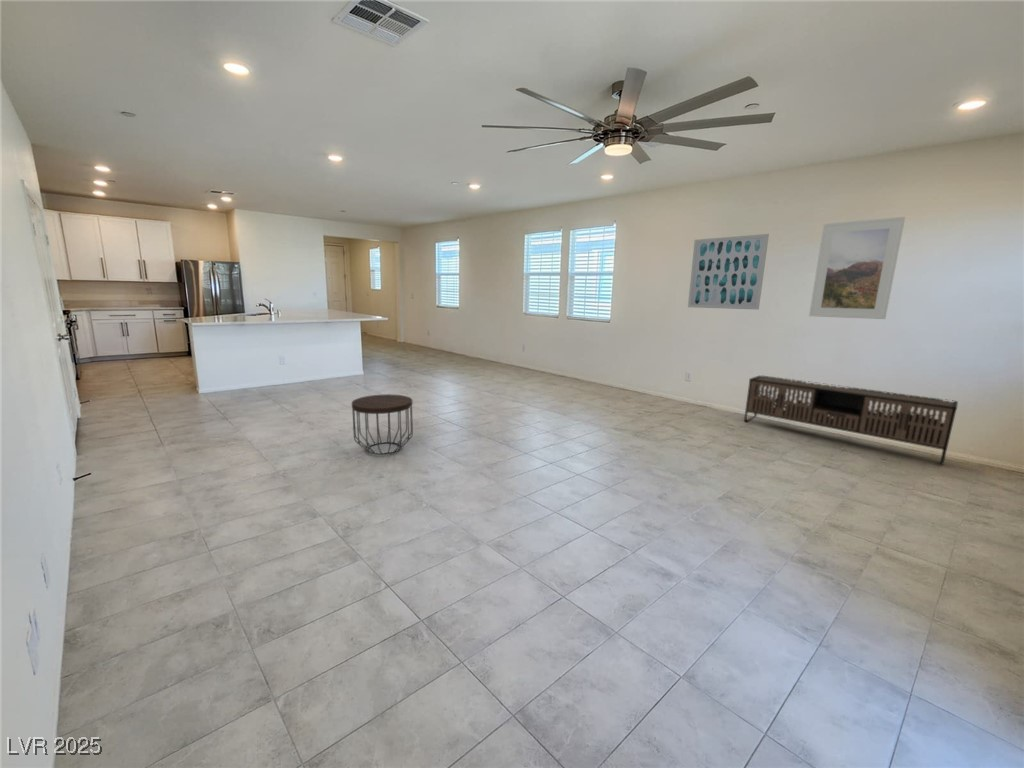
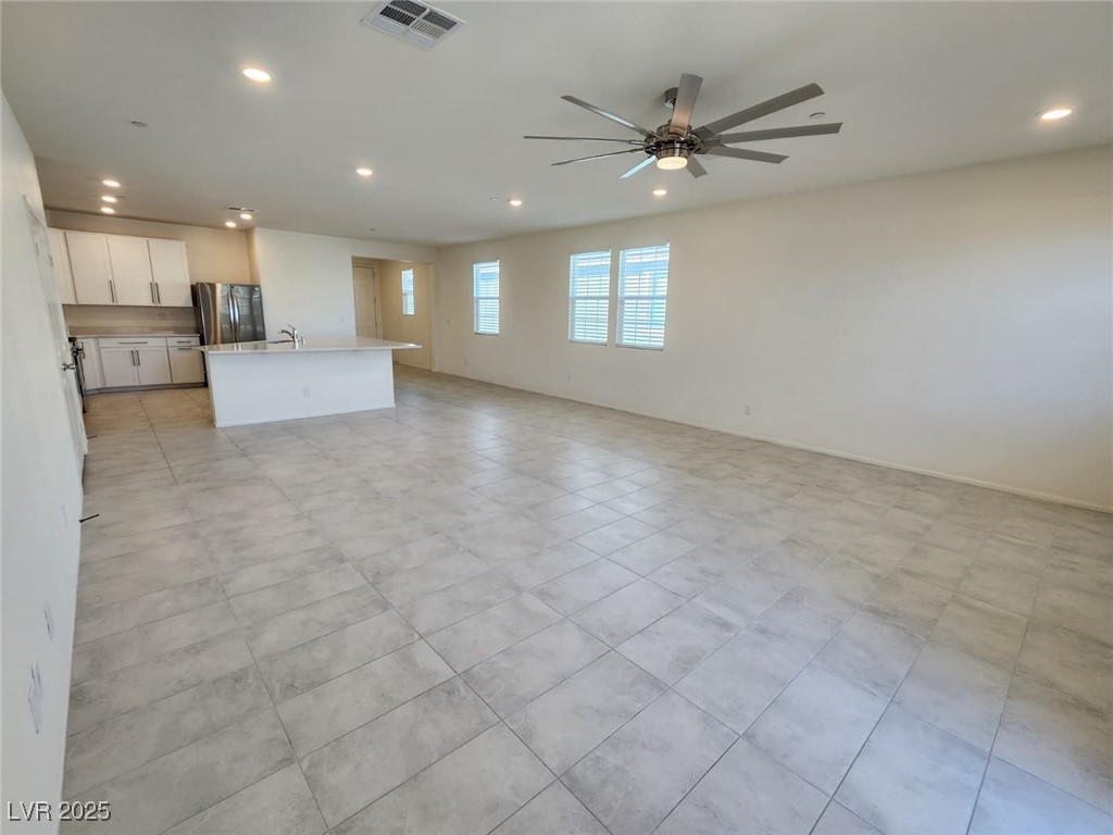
- media console (838, 413)
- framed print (853, 270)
- side table (388, 425)
- wall art (725, 273)
